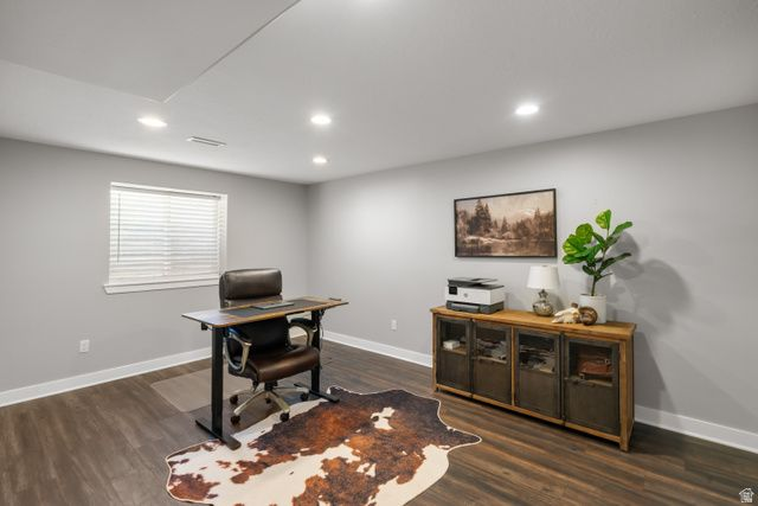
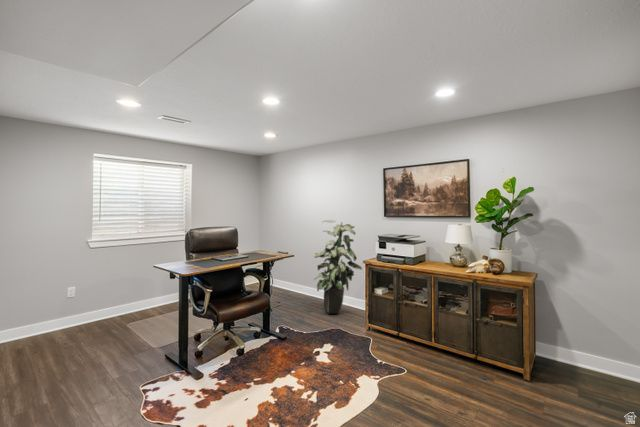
+ indoor plant (334, 265)
